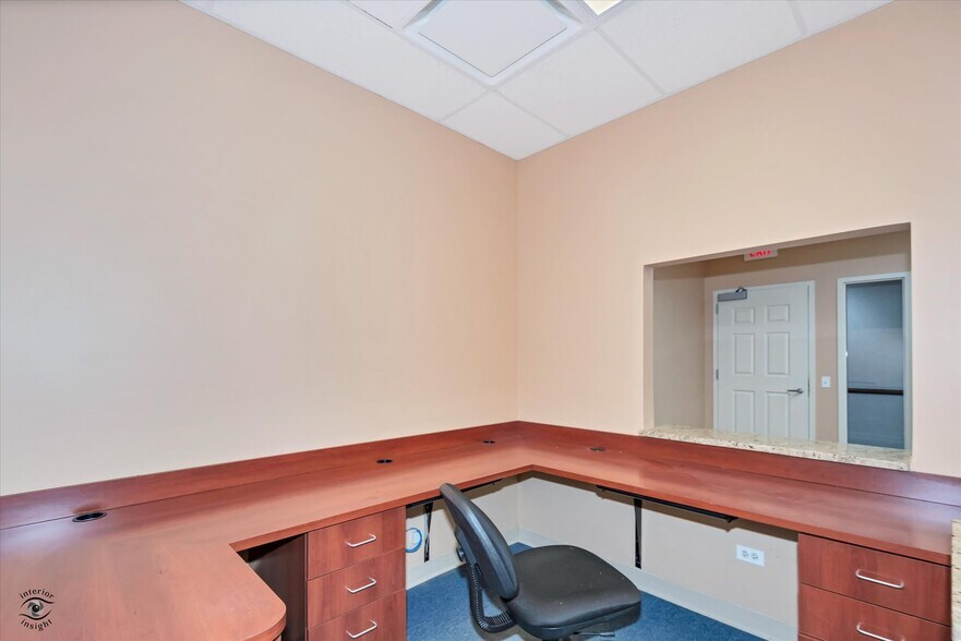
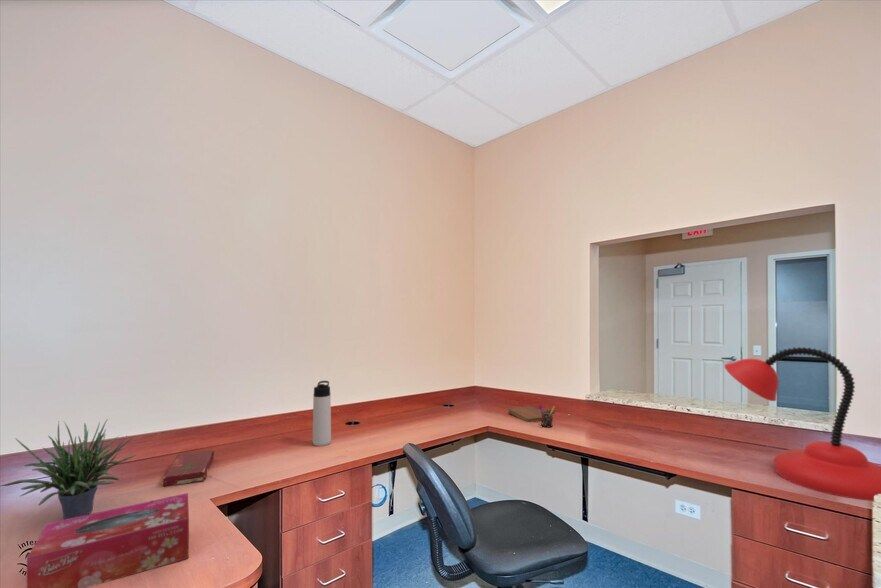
+ pen holder (546, 414)
+ notebook (529, 414)
+ desk lamp (834, 419)
+ tissue box (118, 541)
+ potted plant (70, 463)
+ thermos bottle (322, 412)
+ book (190, 466)
